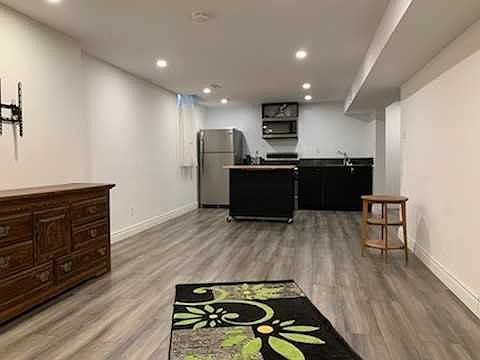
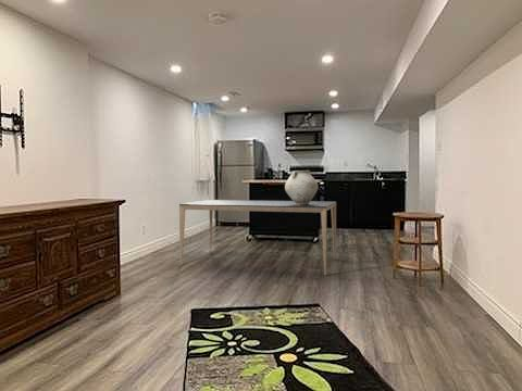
+ dining table (263, 211)
+ ceramic pot (301, 187)
